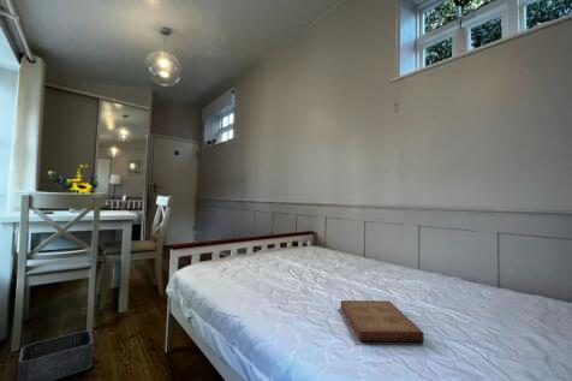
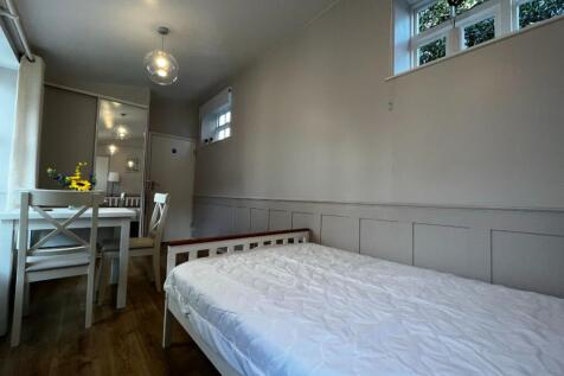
- storage bin (58, 357)
- book (376, 317)
